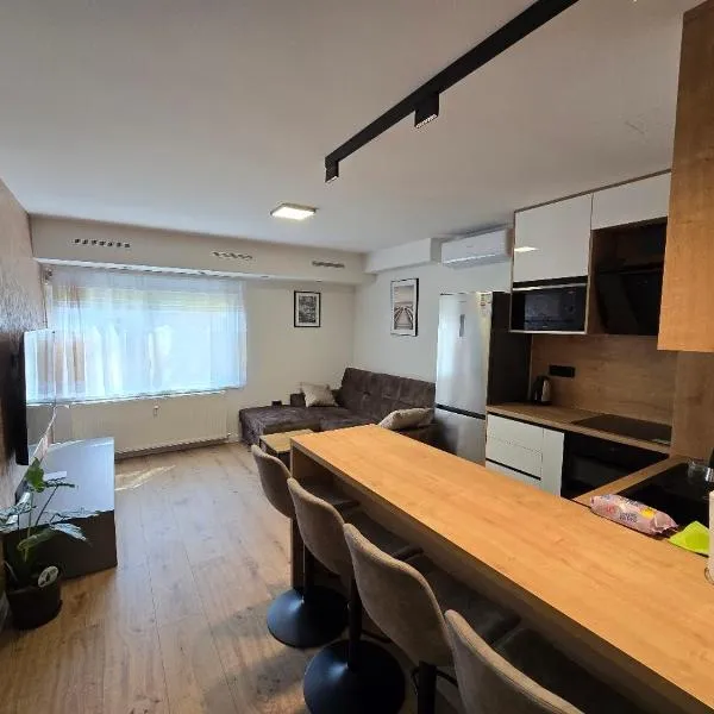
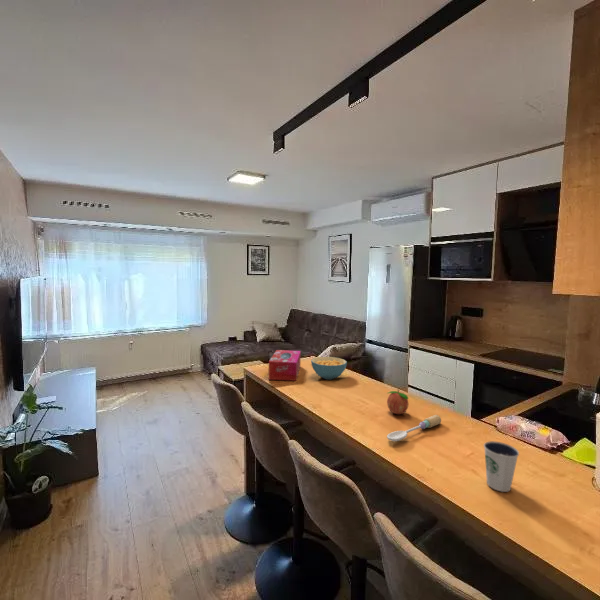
+ dixie cup (499, 467)
+ tissue box (285, 364)
+ cereal bowl (328, 369)
+ spoon (415, 427)
+ fruit (398, 401)
